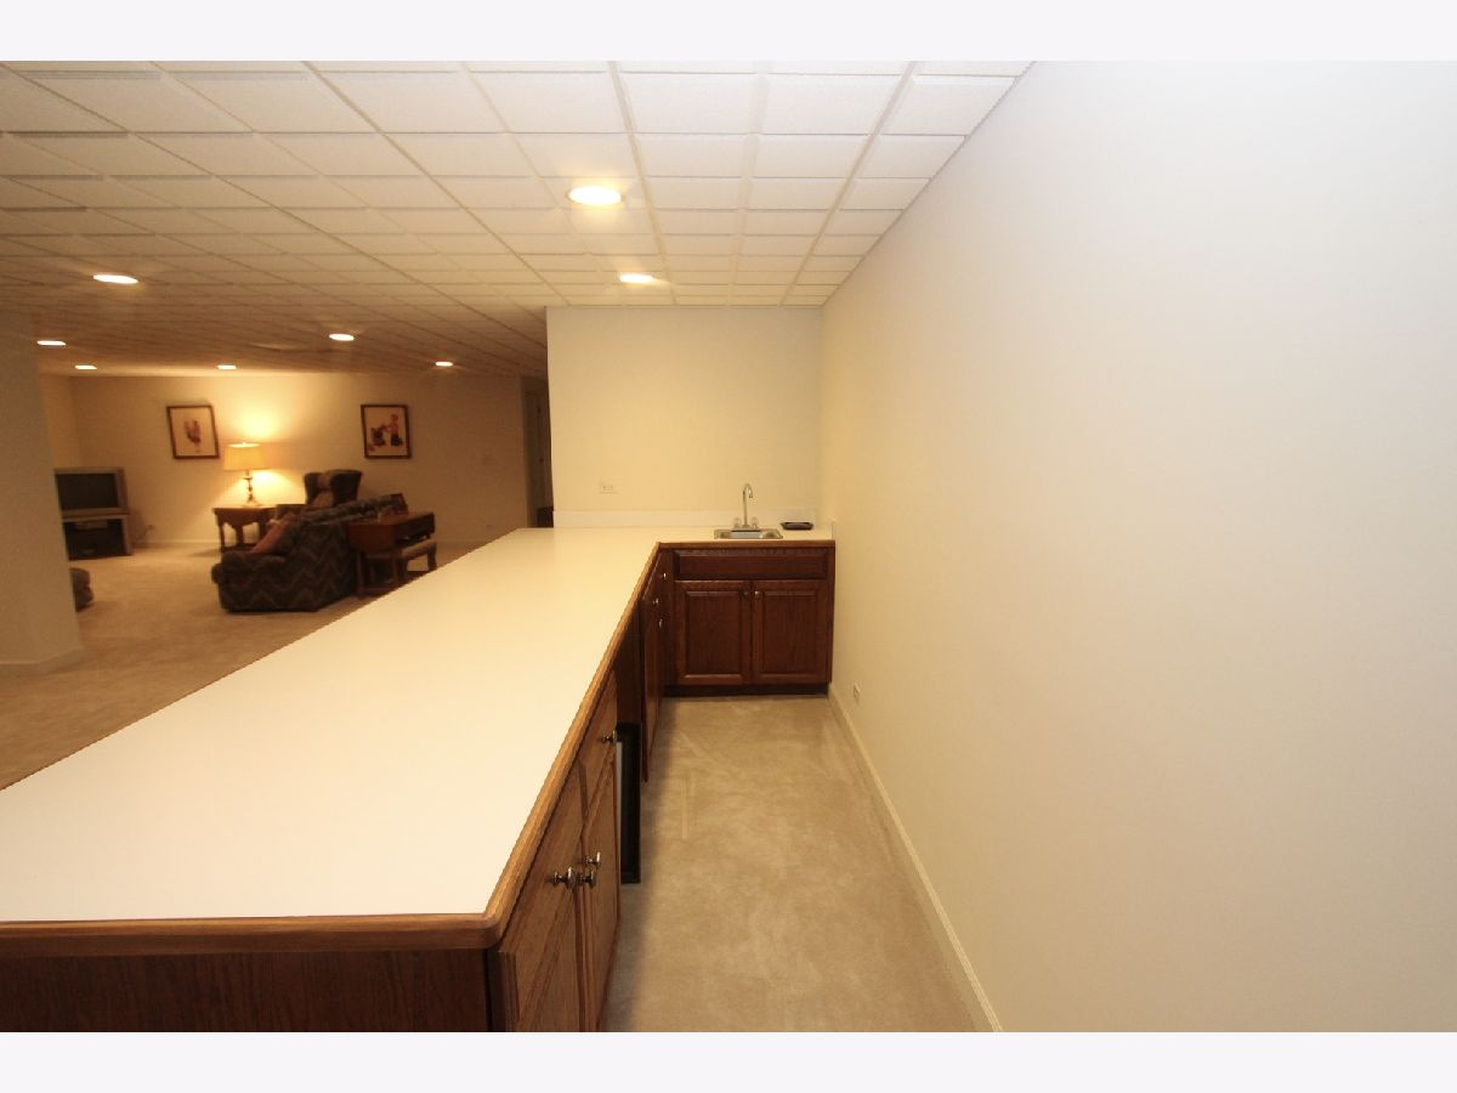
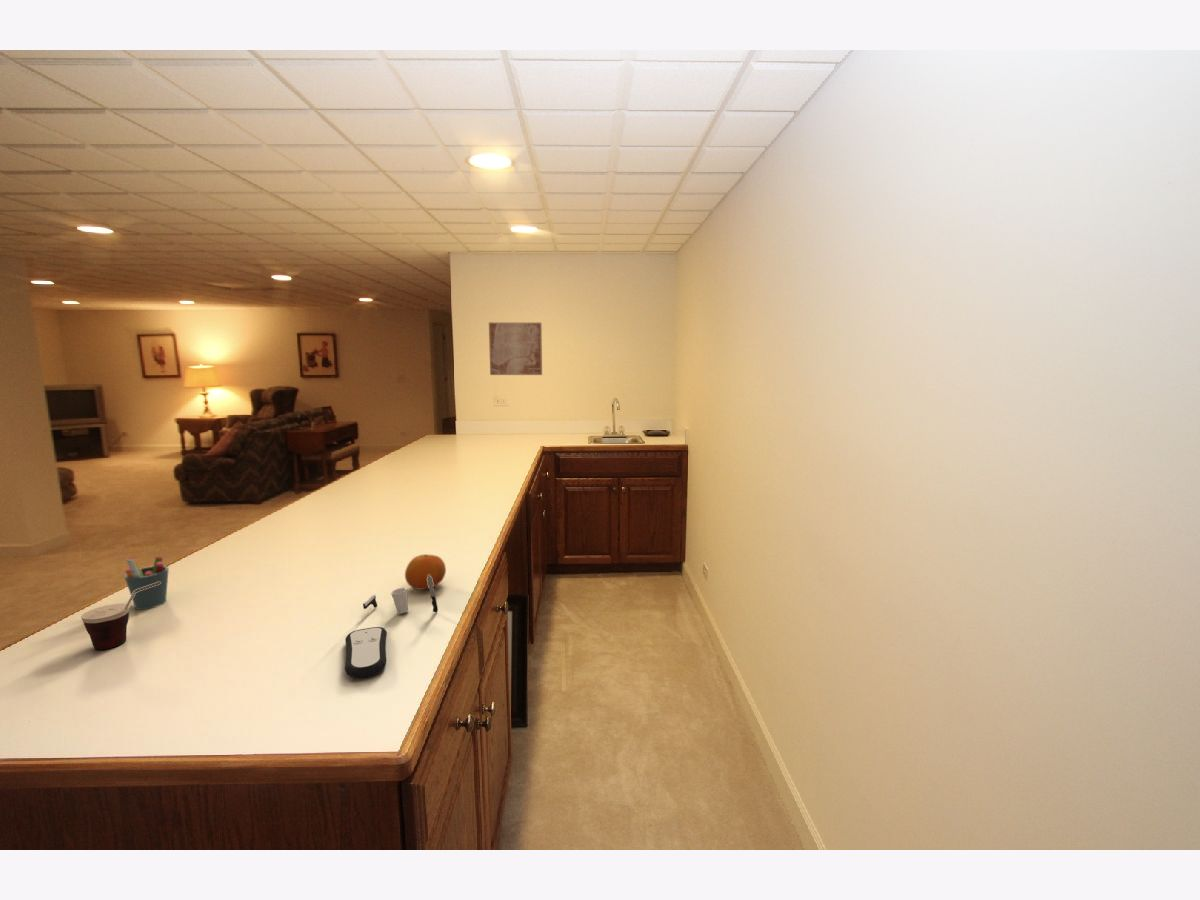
+ remote control (366, 650)
+ cup (124, 614)
+ fruit (425, 571)
+ wall art (515, 349)
+ pen holder (147, 579)
+ cup (402, 593)
